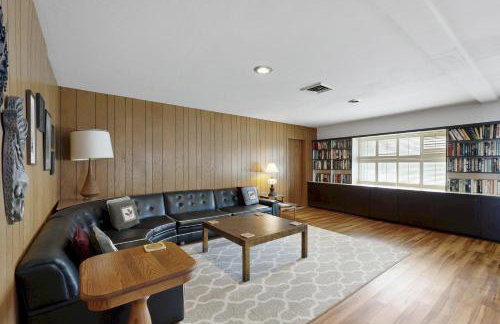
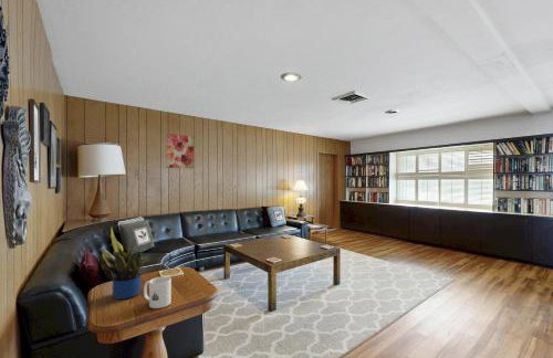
+ potted plant (118, 261)
+ mug (156, 291)
+ wall art (180, 151)
